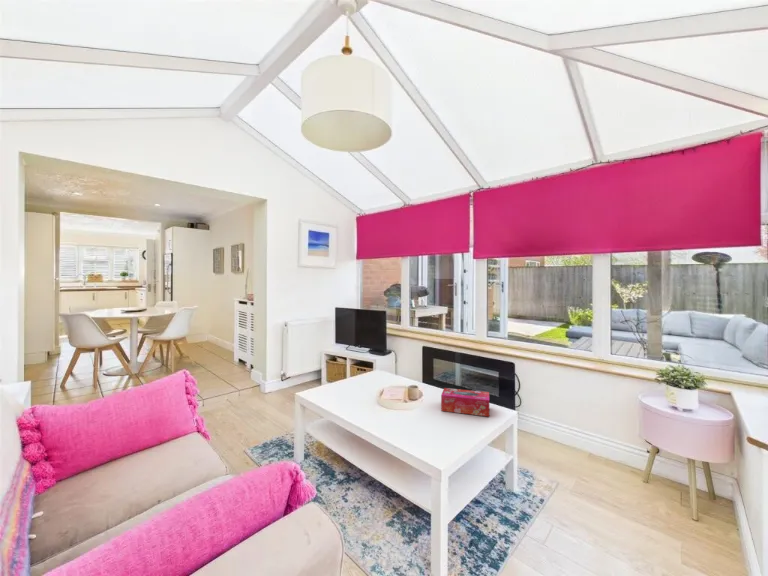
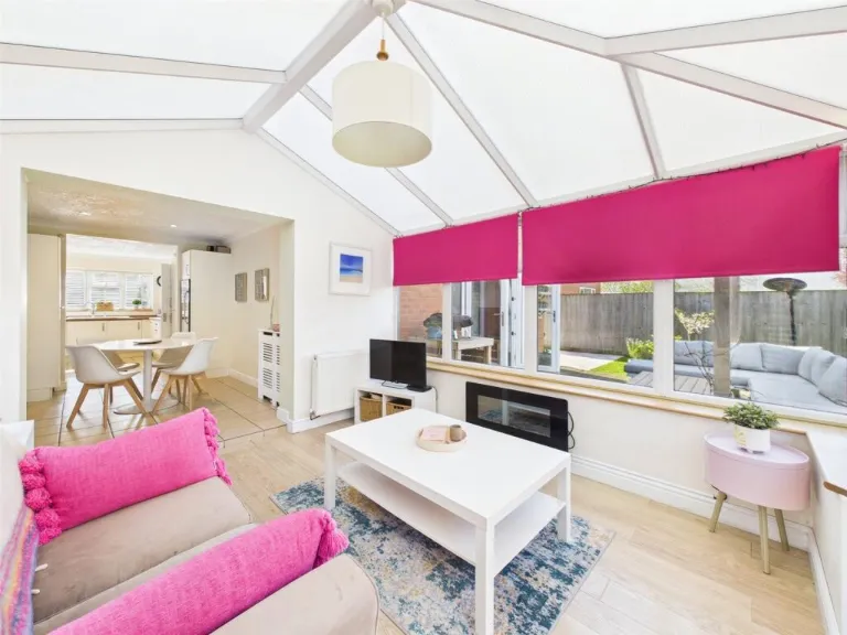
- tissue box (465, 401)
